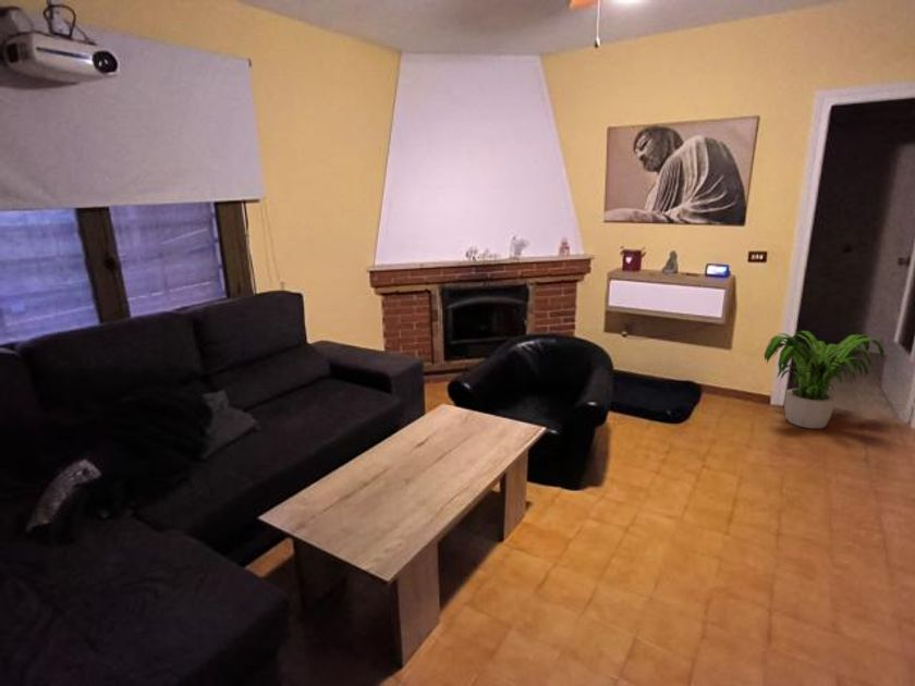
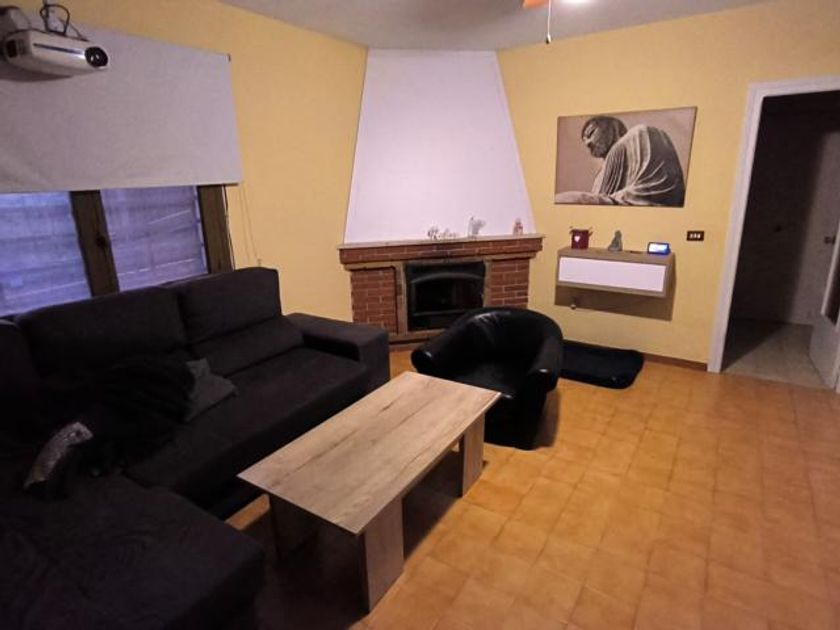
- potted plant (817, 379)
